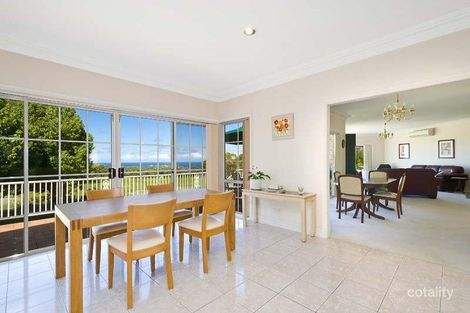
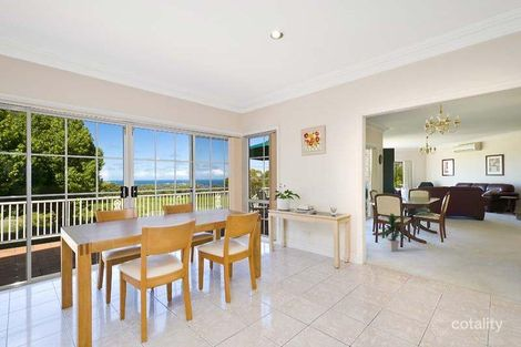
+ indoor plant (392, 231)
